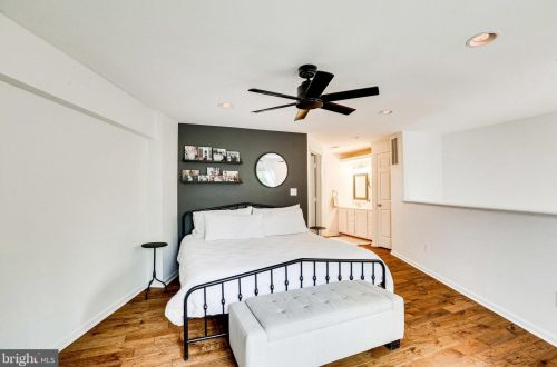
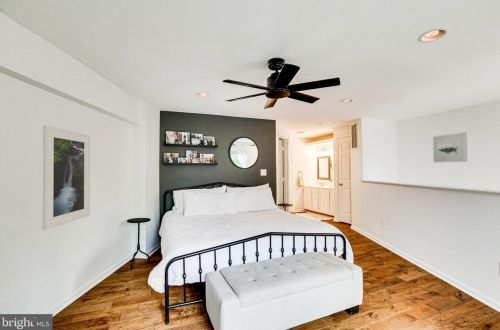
+ wall art (449, 148)
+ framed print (69, 176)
